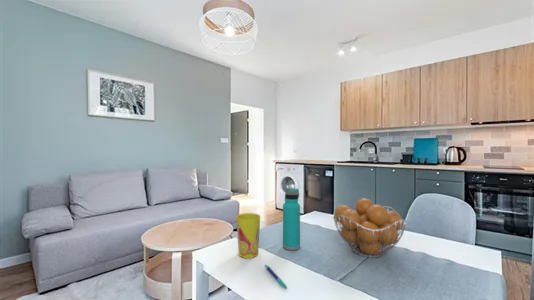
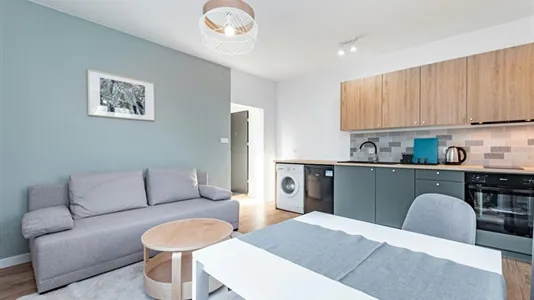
- cup (248, 235)
- water bottle (291, 217)
- pen (275, 276)
- fruit basket (367, 226)
